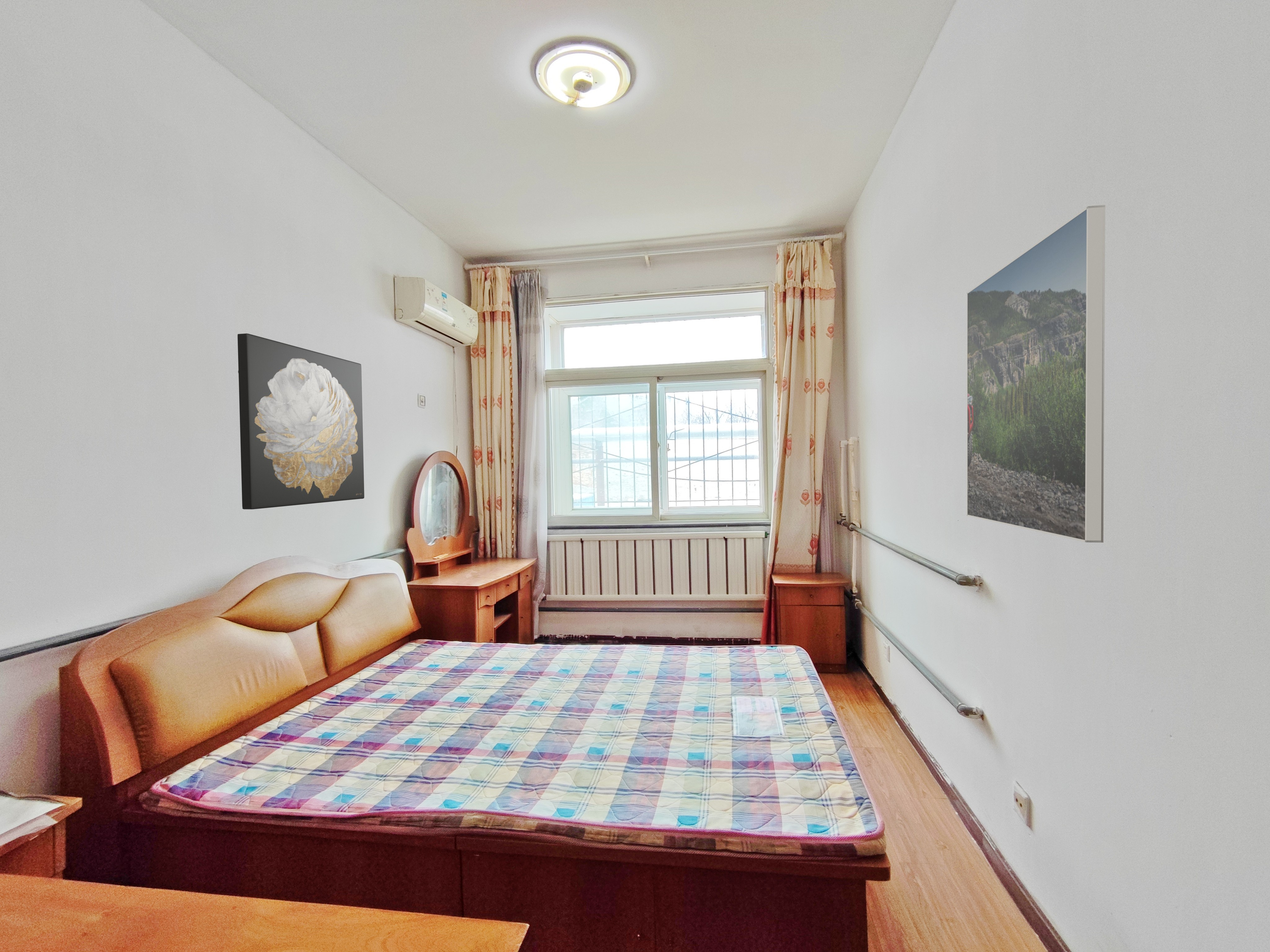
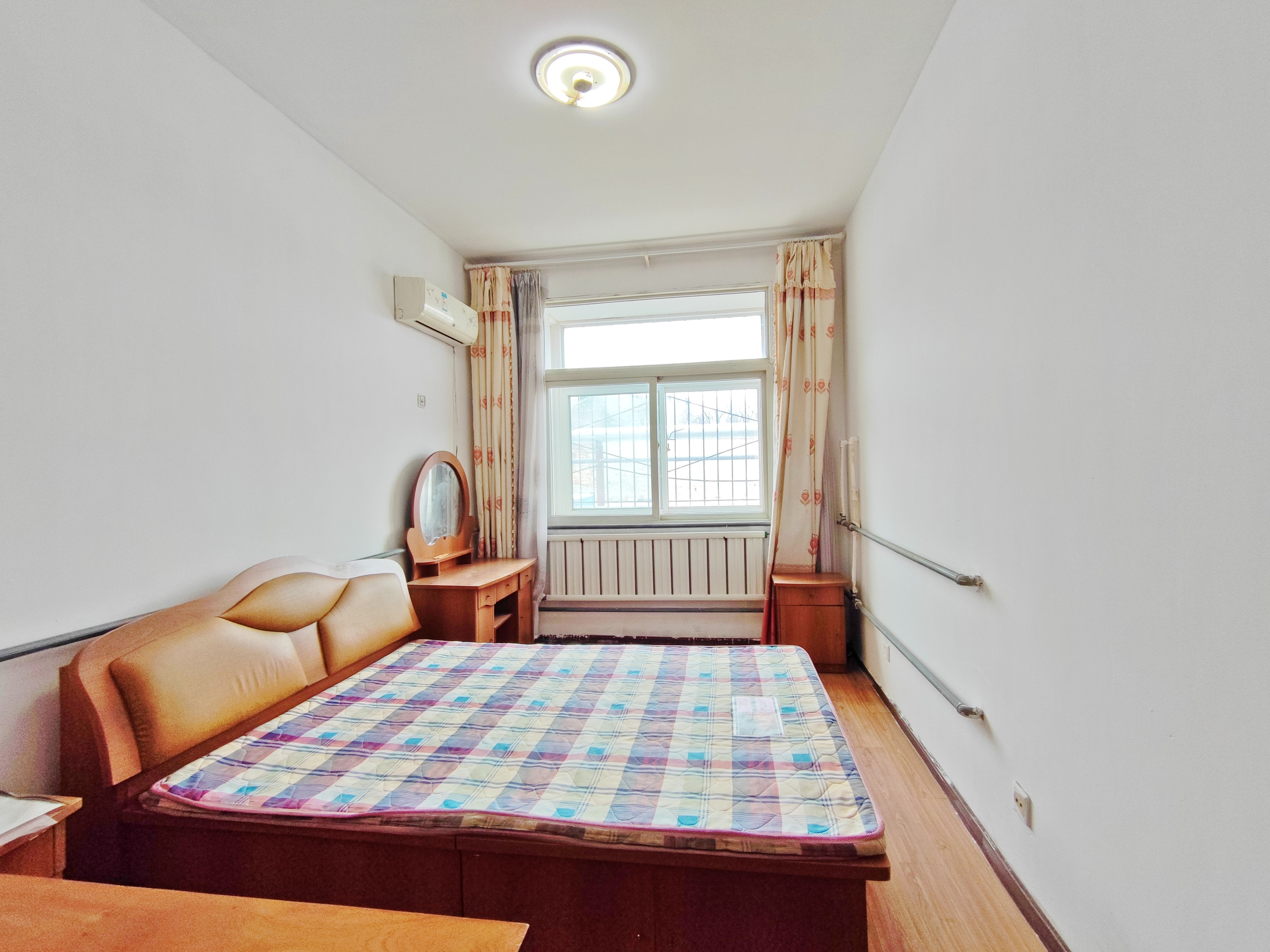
- wall art (309, 427)
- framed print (1021, 393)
